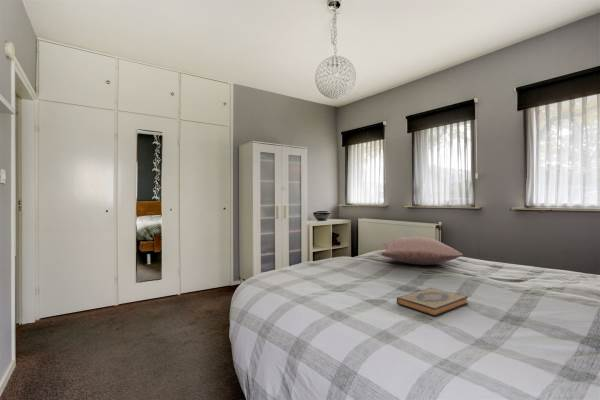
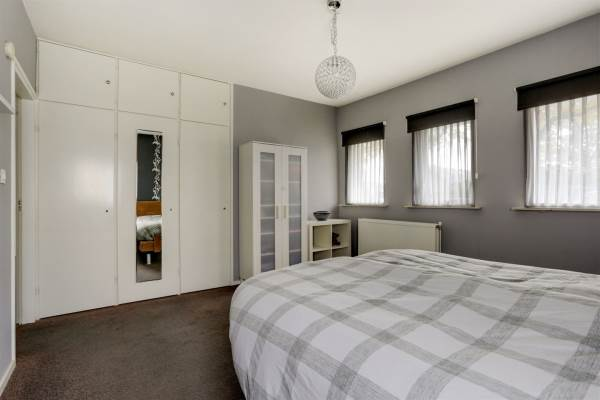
- pillow (417, 249)
- hardback book (432, 300)
